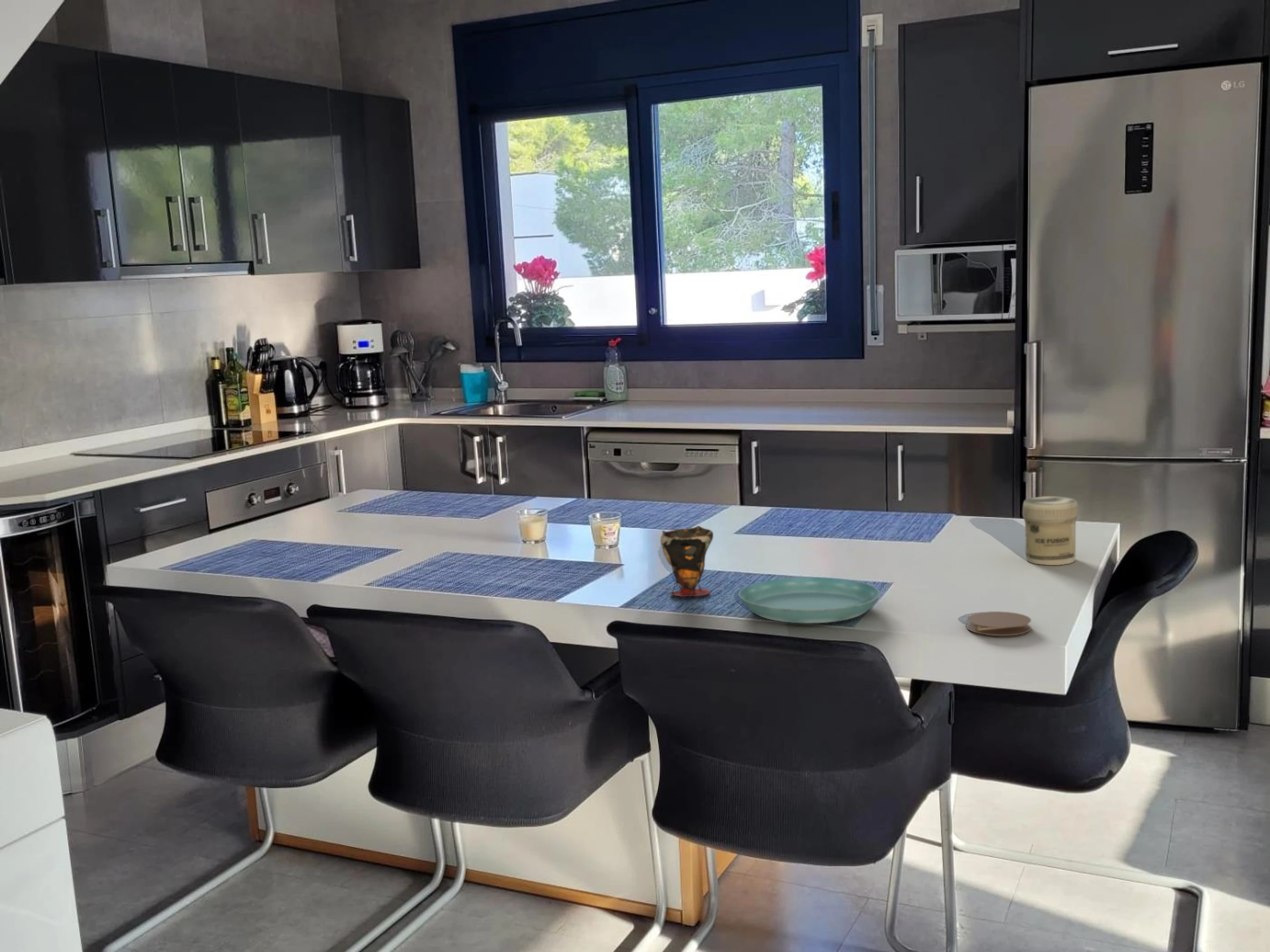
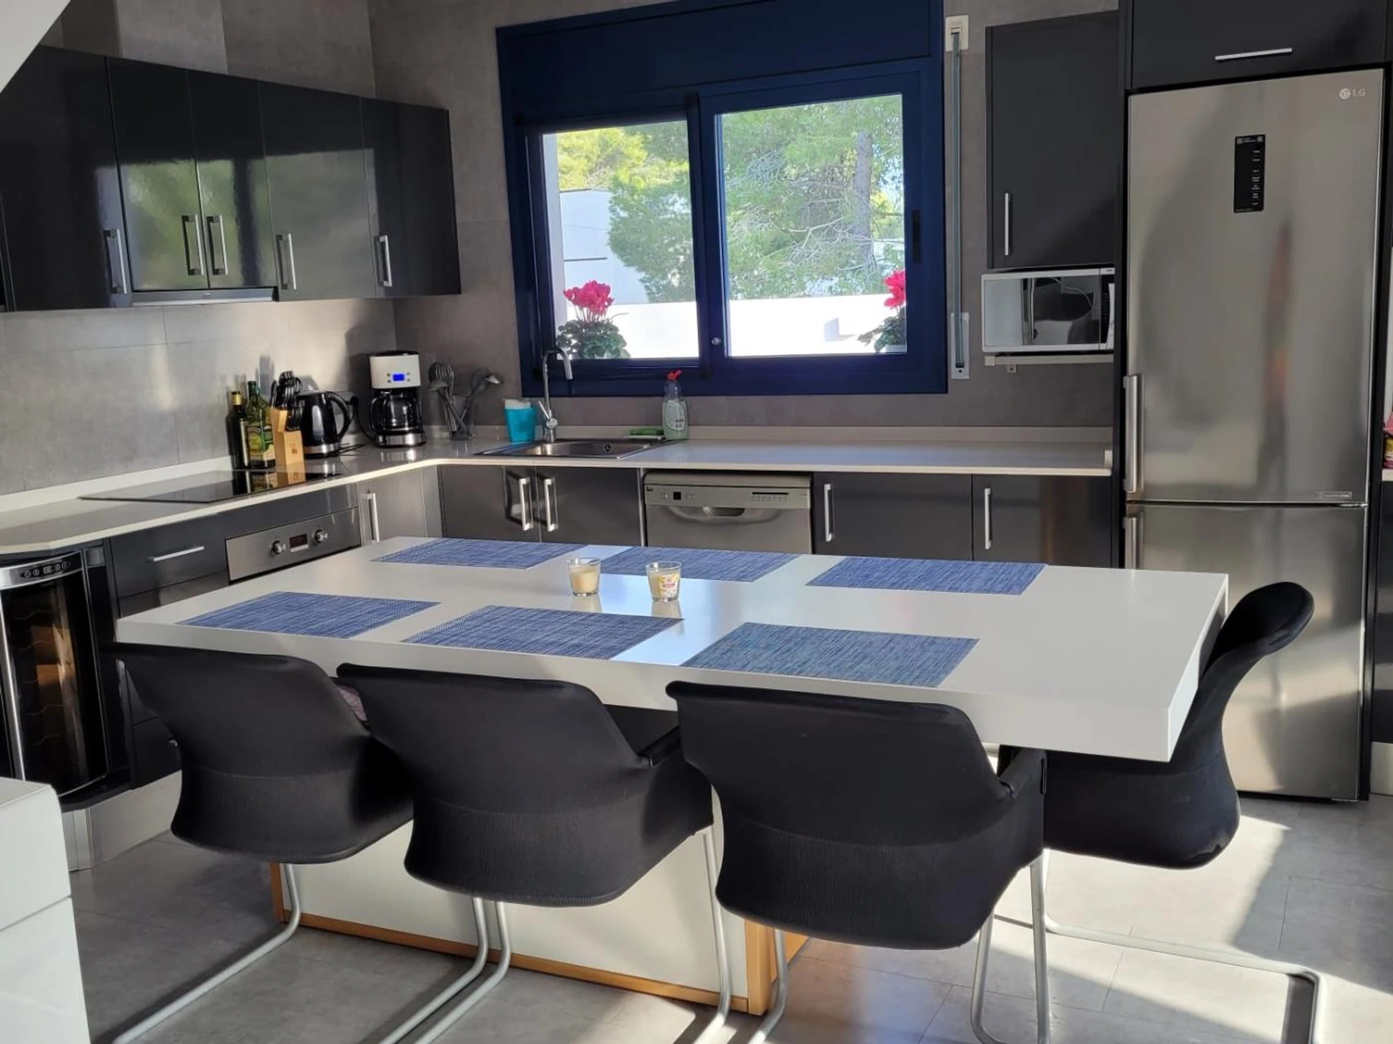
- saucer (809, 601)
- coaster (999, 623)
- jar (1050, 530)
- cup (688, 562)
